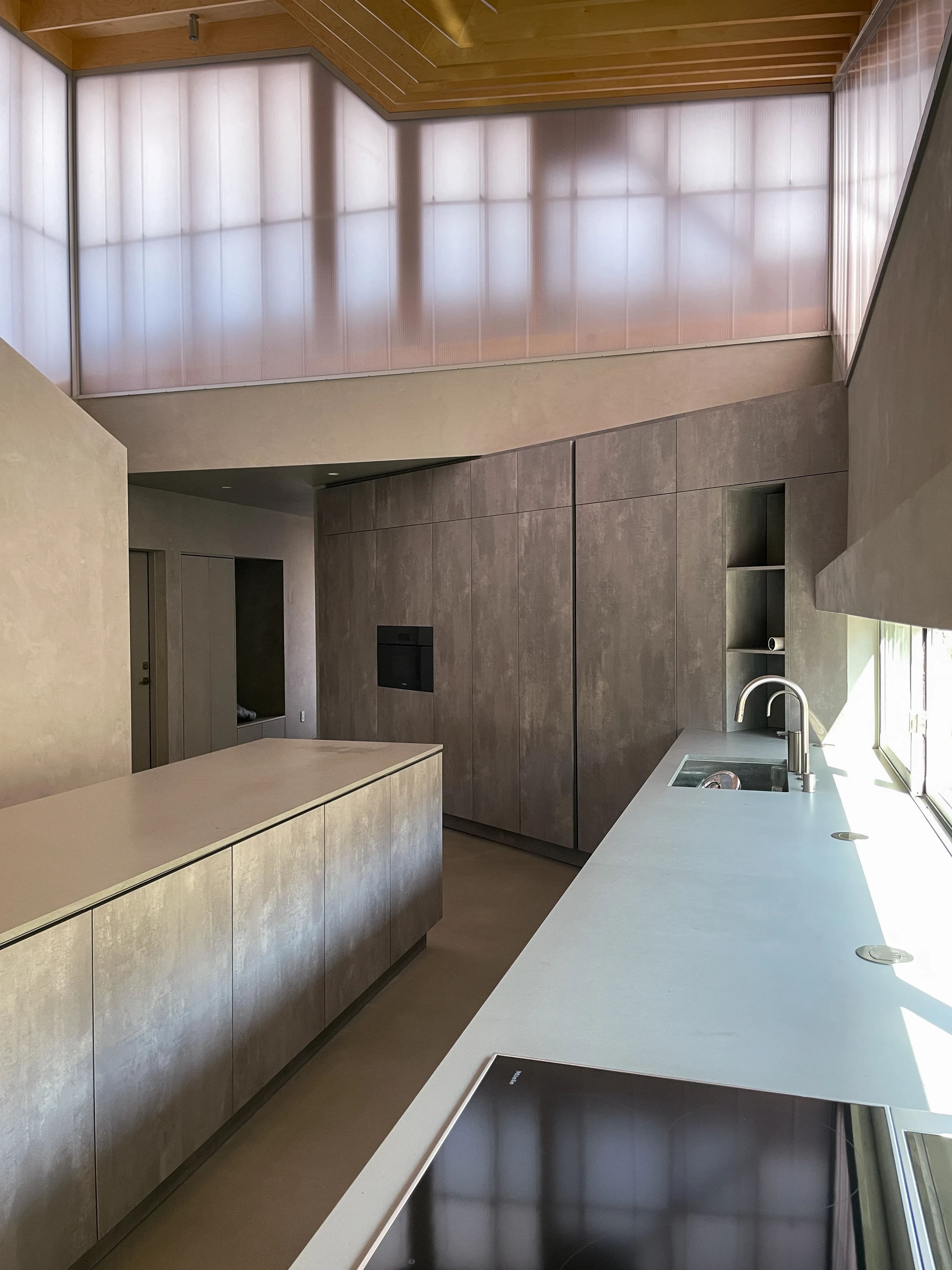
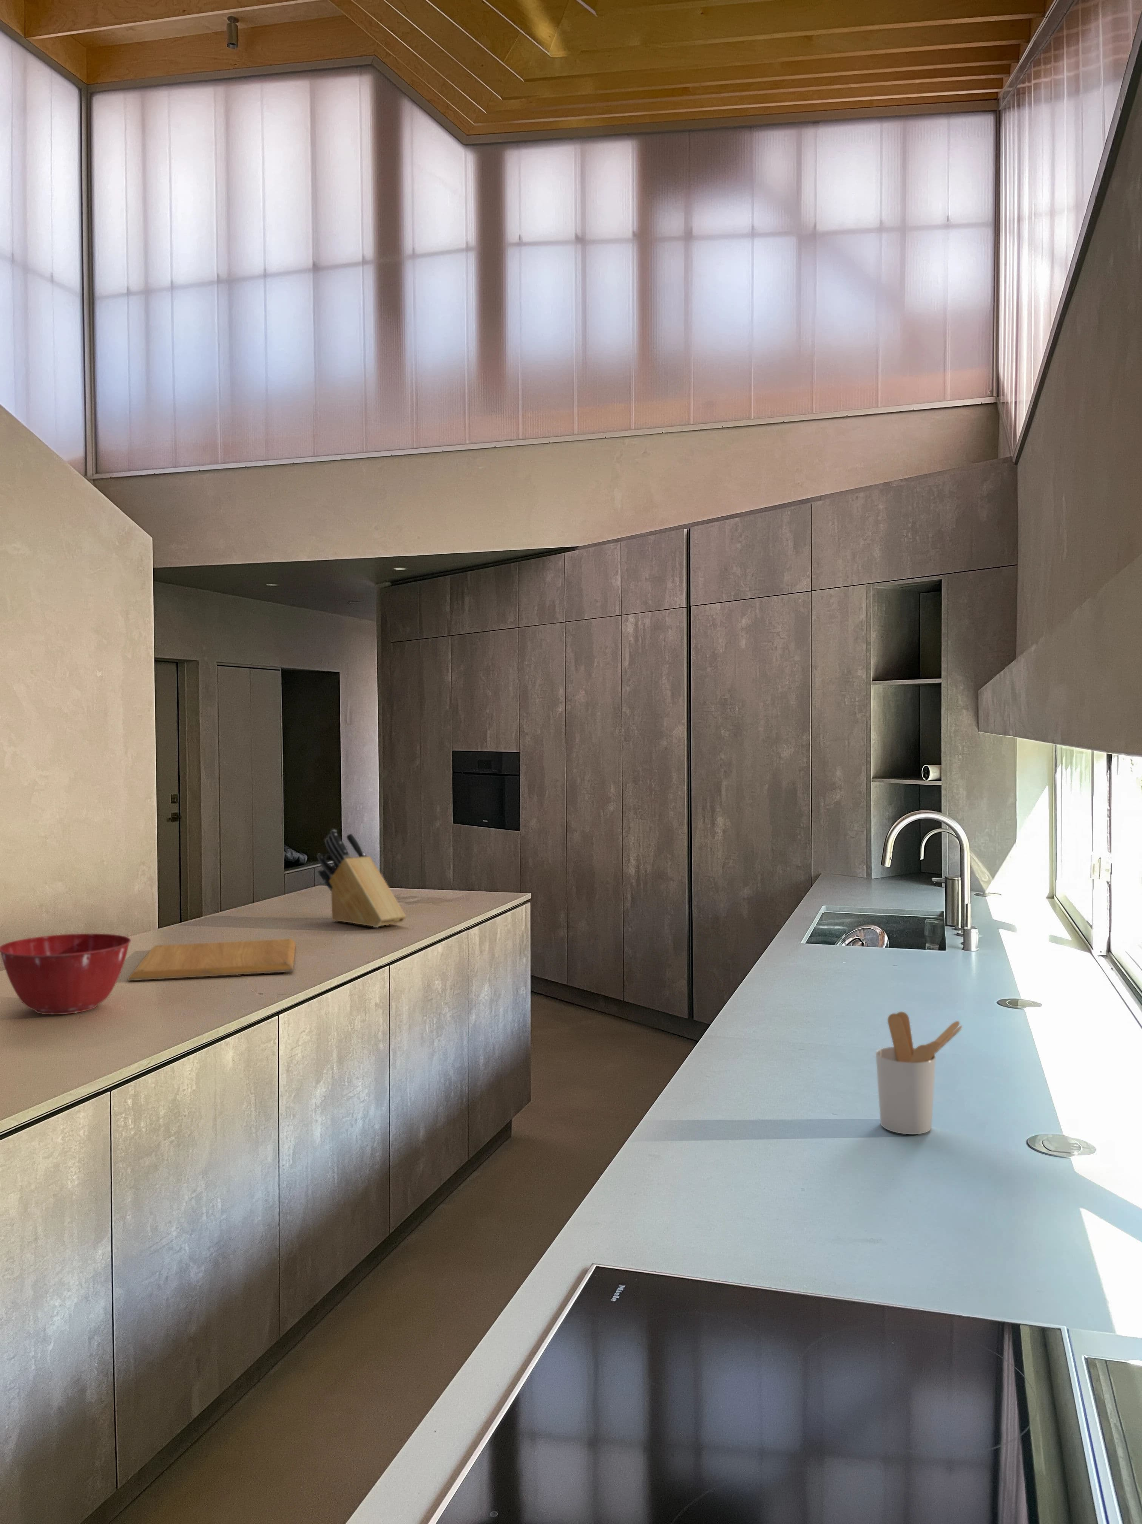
+ knife block (359, 876)
+ mixing bowl (66, 976)
+ utensil holder (921, 1073)
+ chopping board (218, 958)
